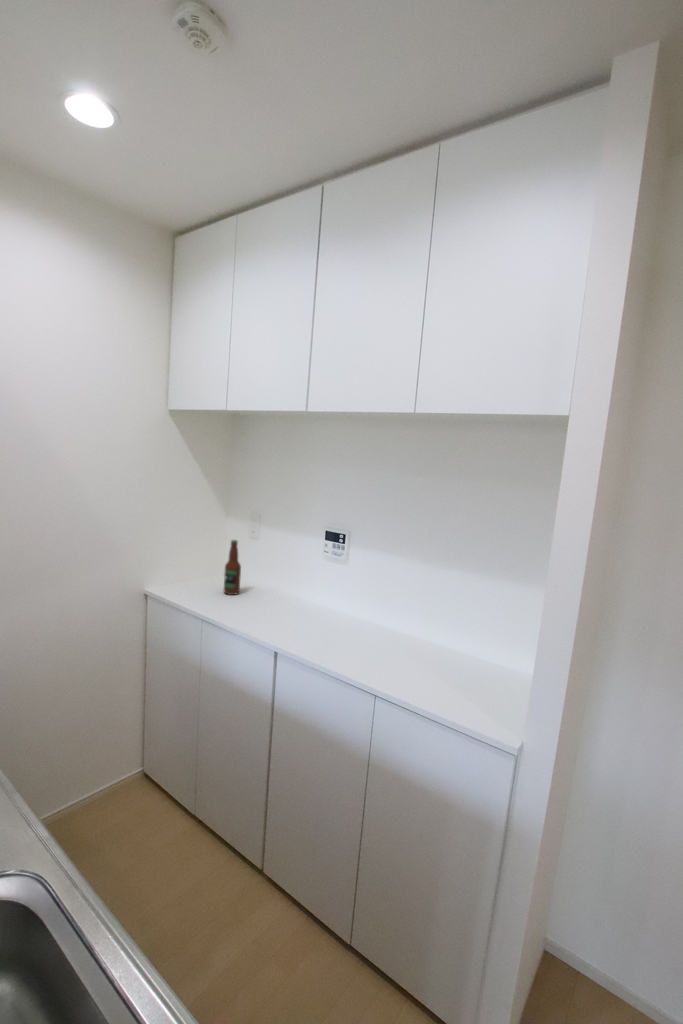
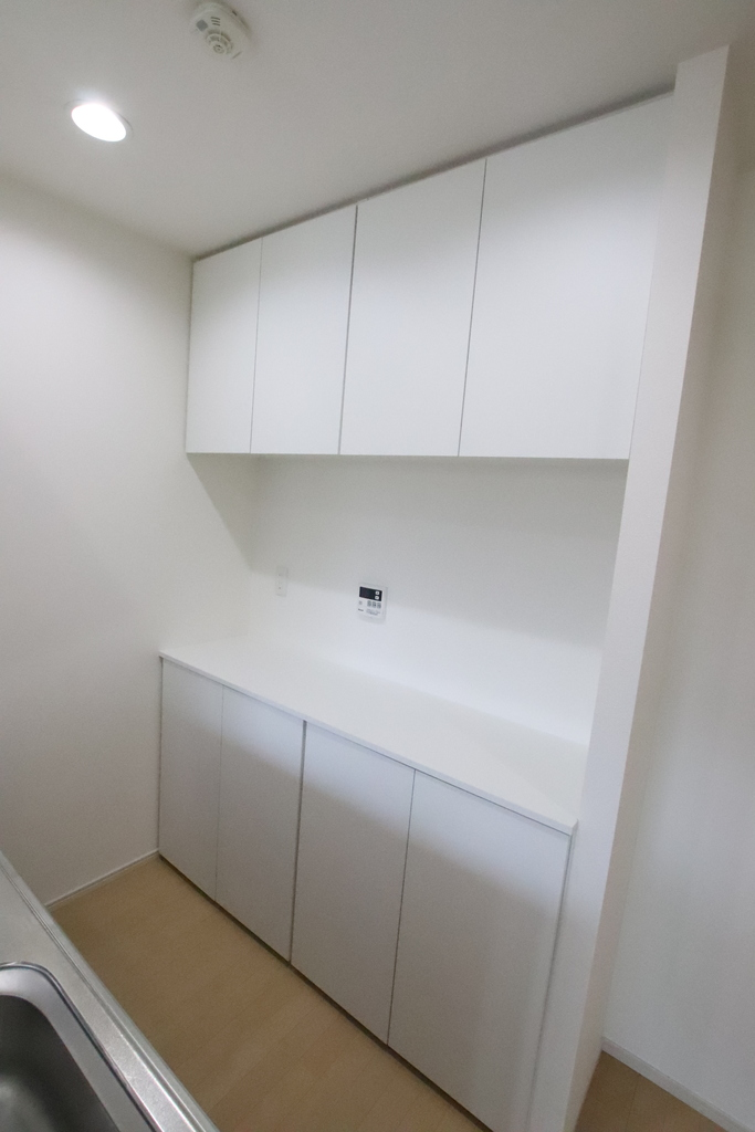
- bottle (232, 566)
